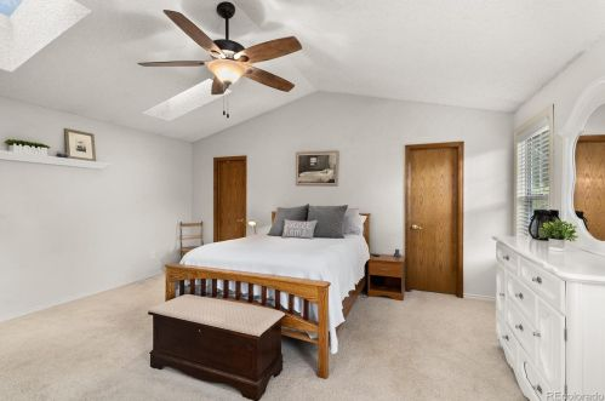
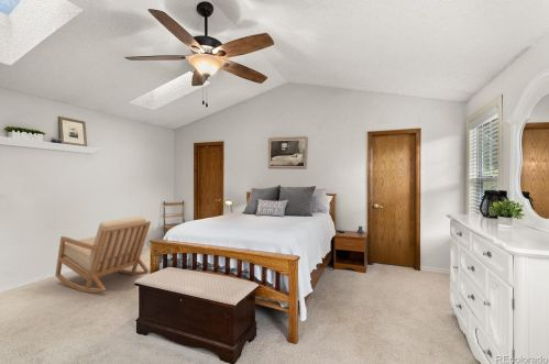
+ chair (105, 249)
